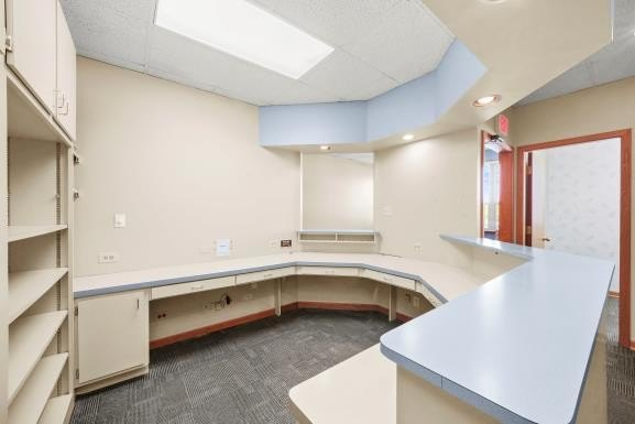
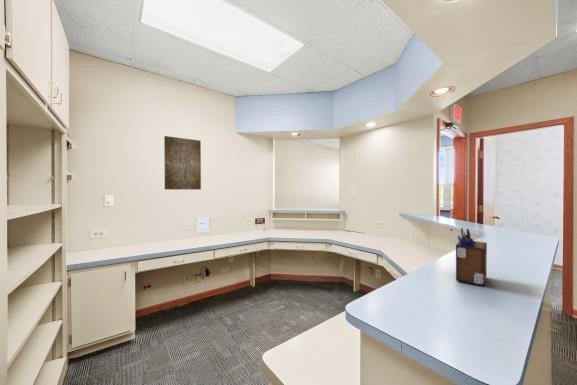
+ desk organizer (471, 254)
+ wall art (183, 164)
